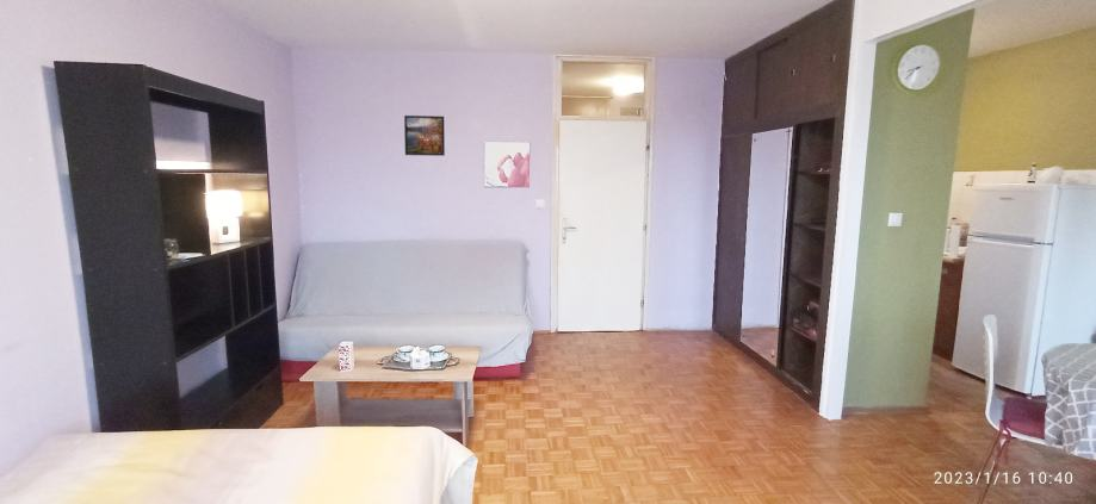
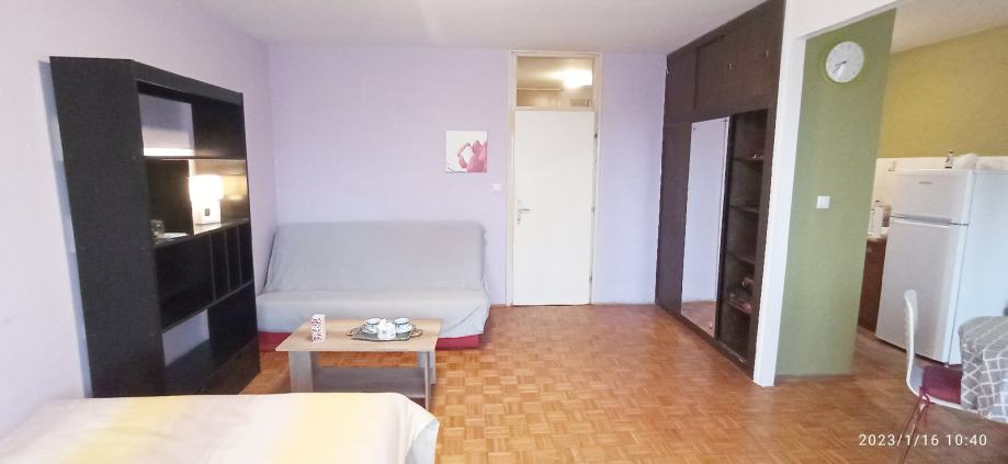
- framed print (425, 135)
